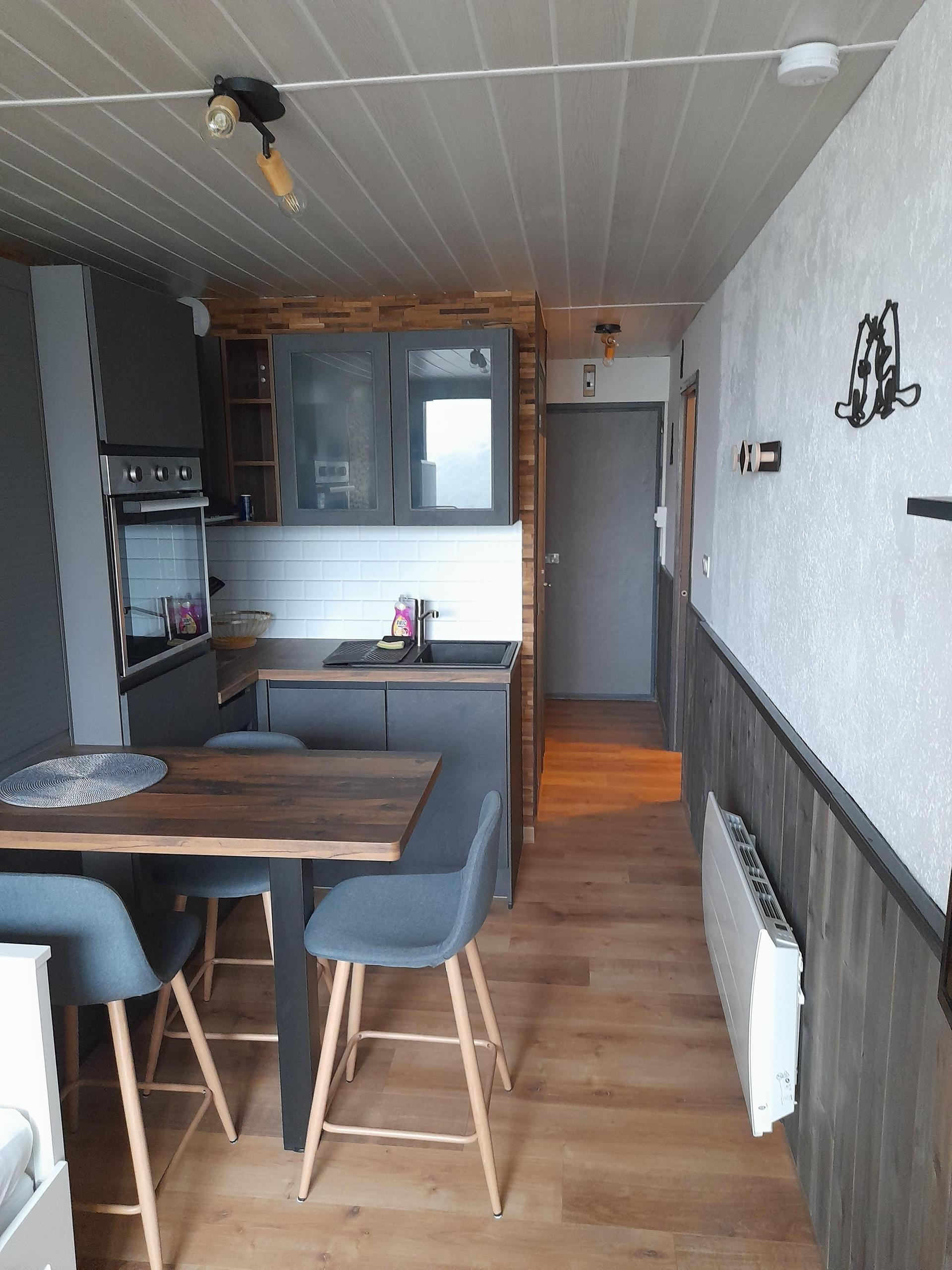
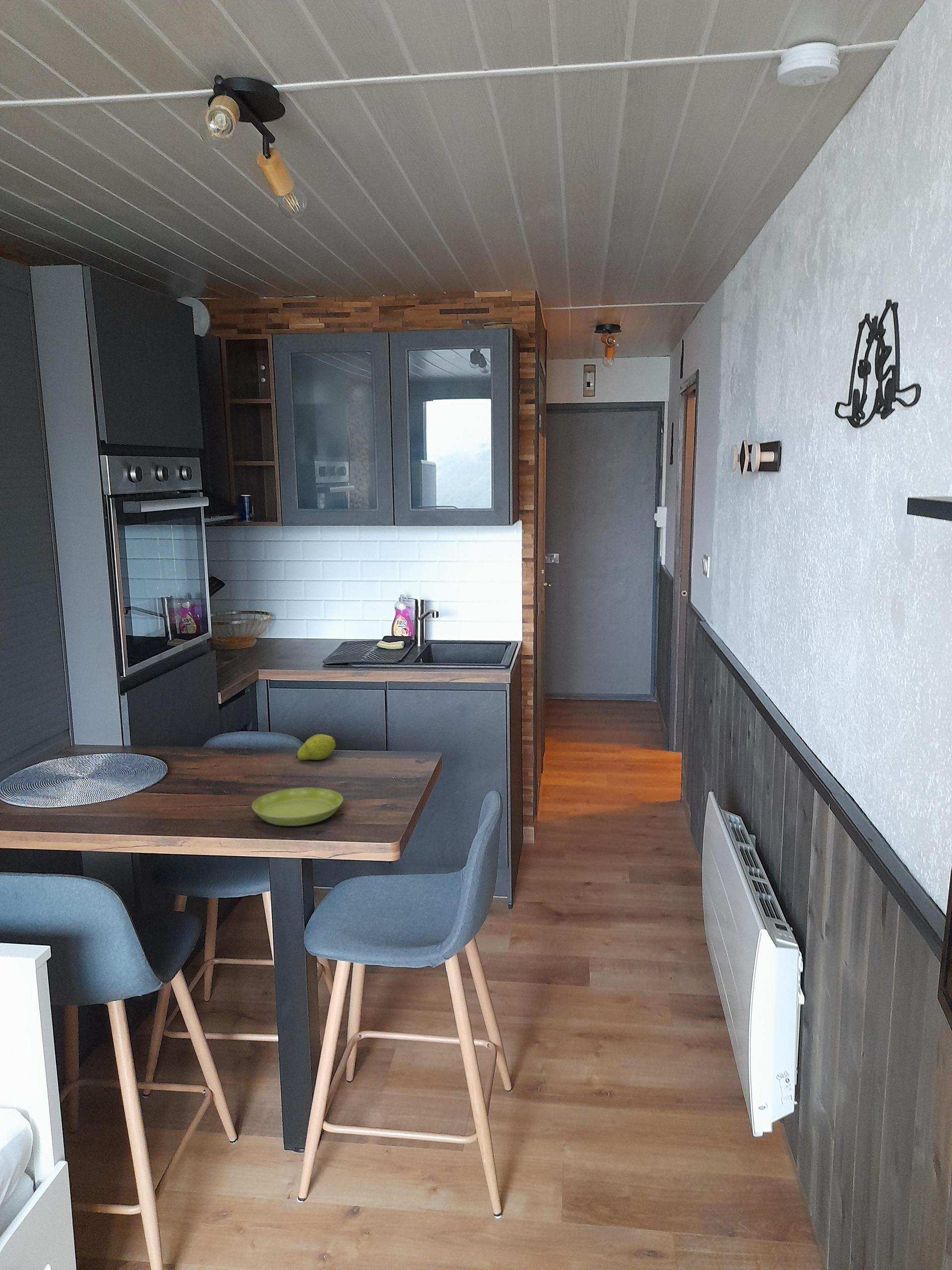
+ saucer (298, 808)
+ fruit (314, 746)
